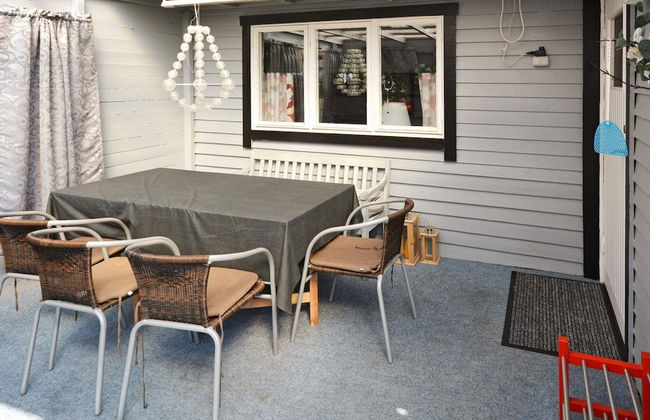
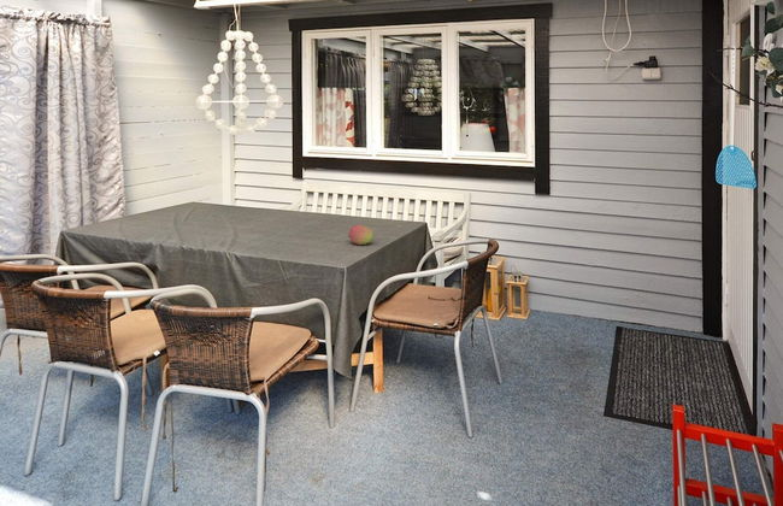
+ fruit (360, 234)
